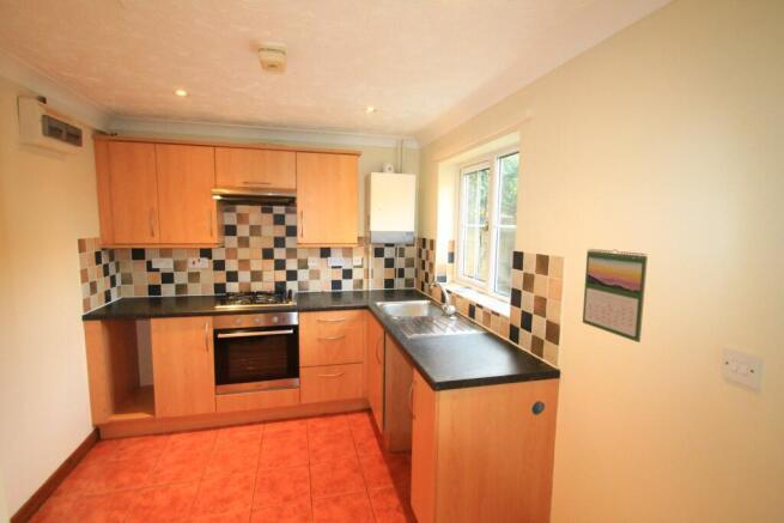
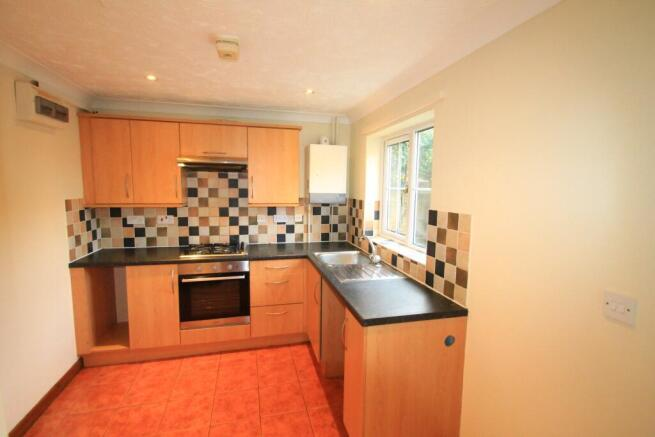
- calendar (612, 291)
